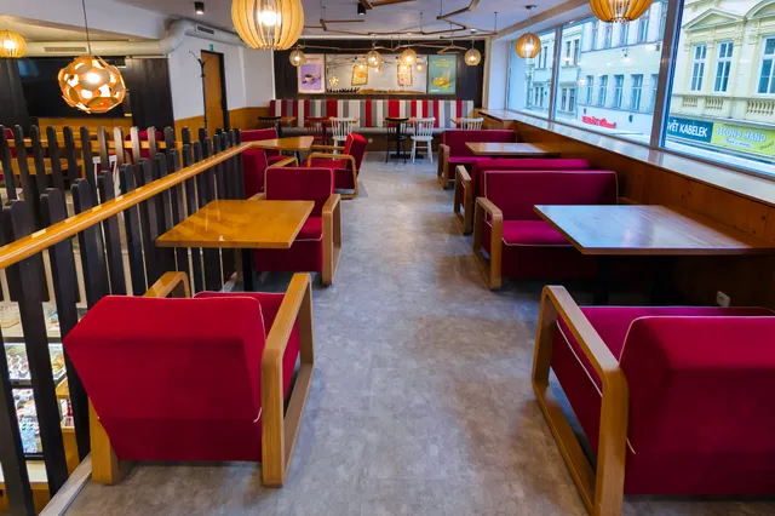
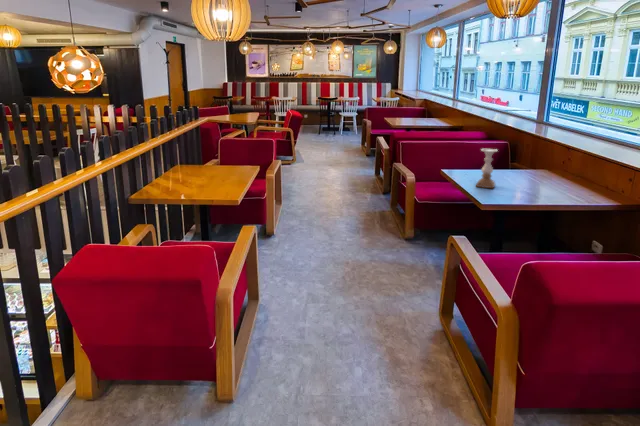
+ candle holder (487, 168)
